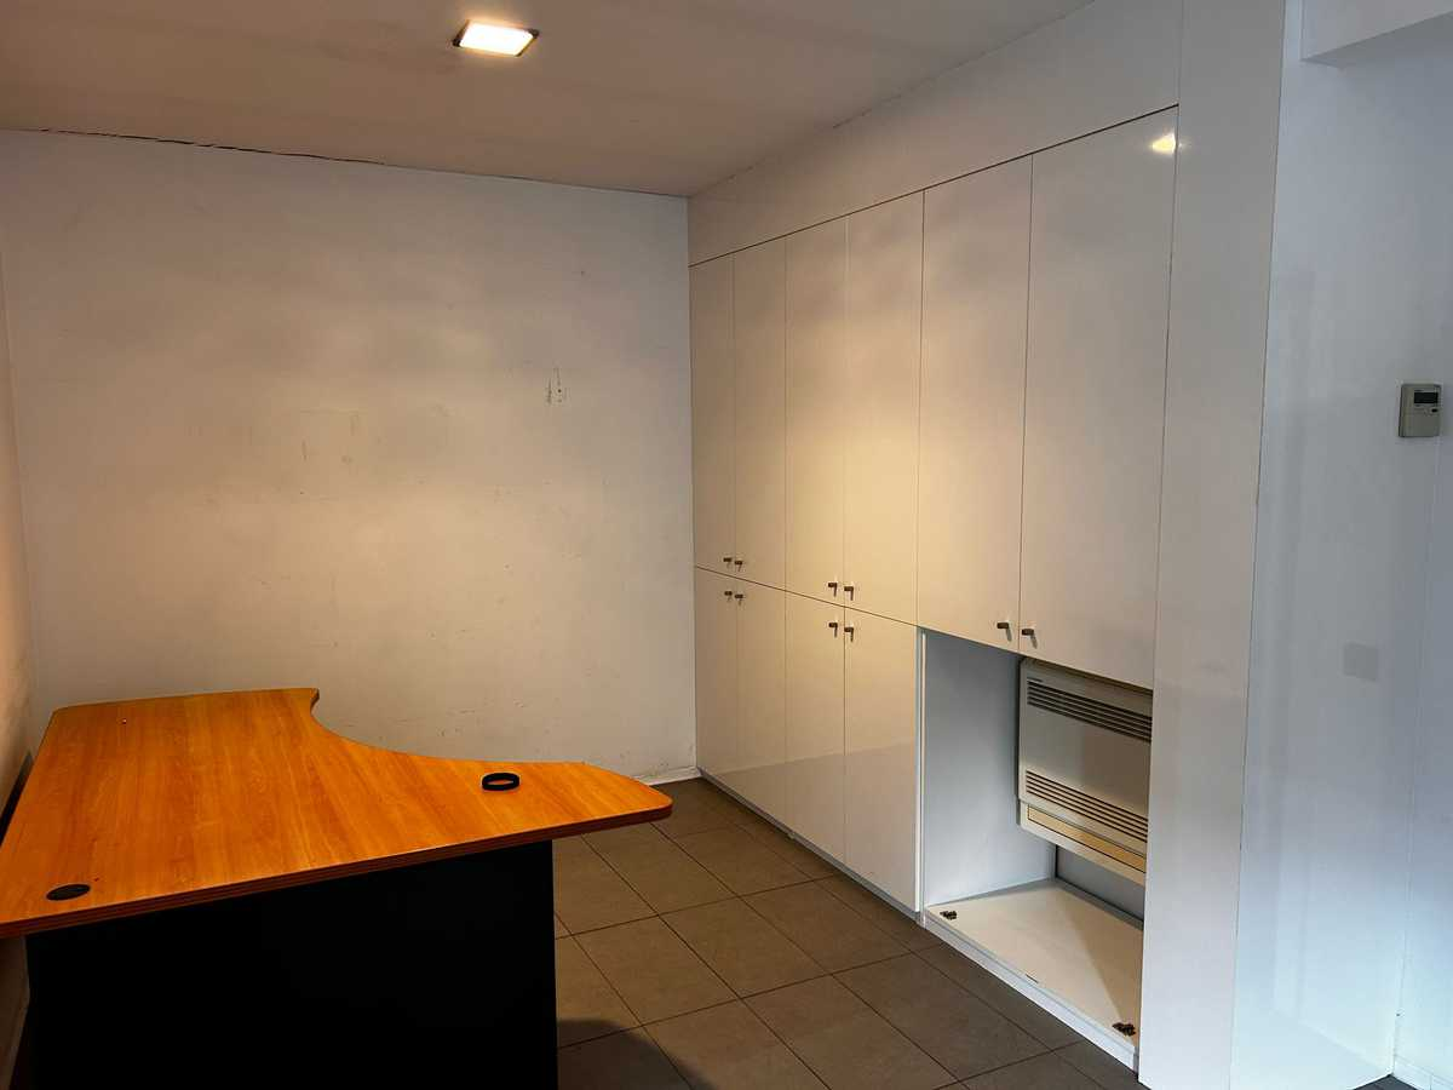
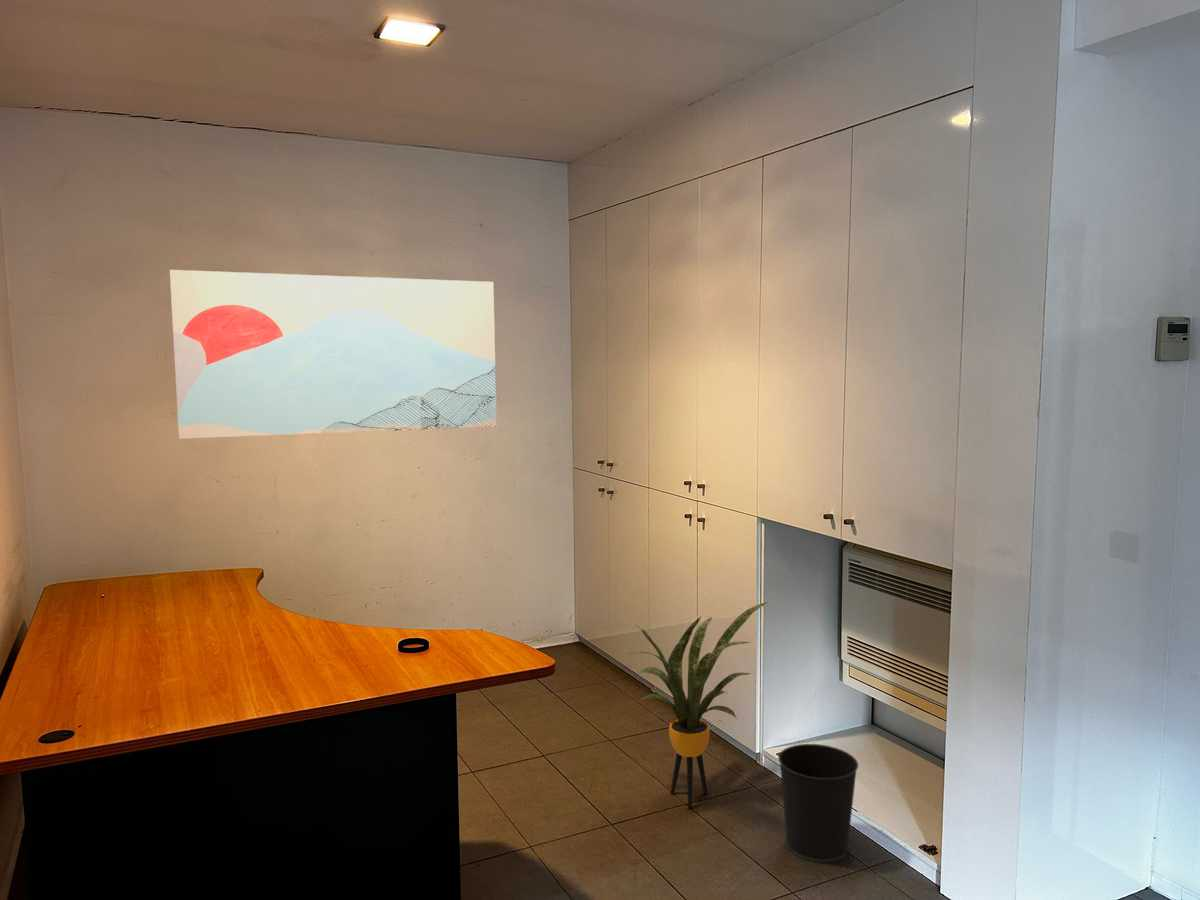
+ wall art (346, 354)
+ wastebasket (817, 803)
+ house plant (701, 706)
